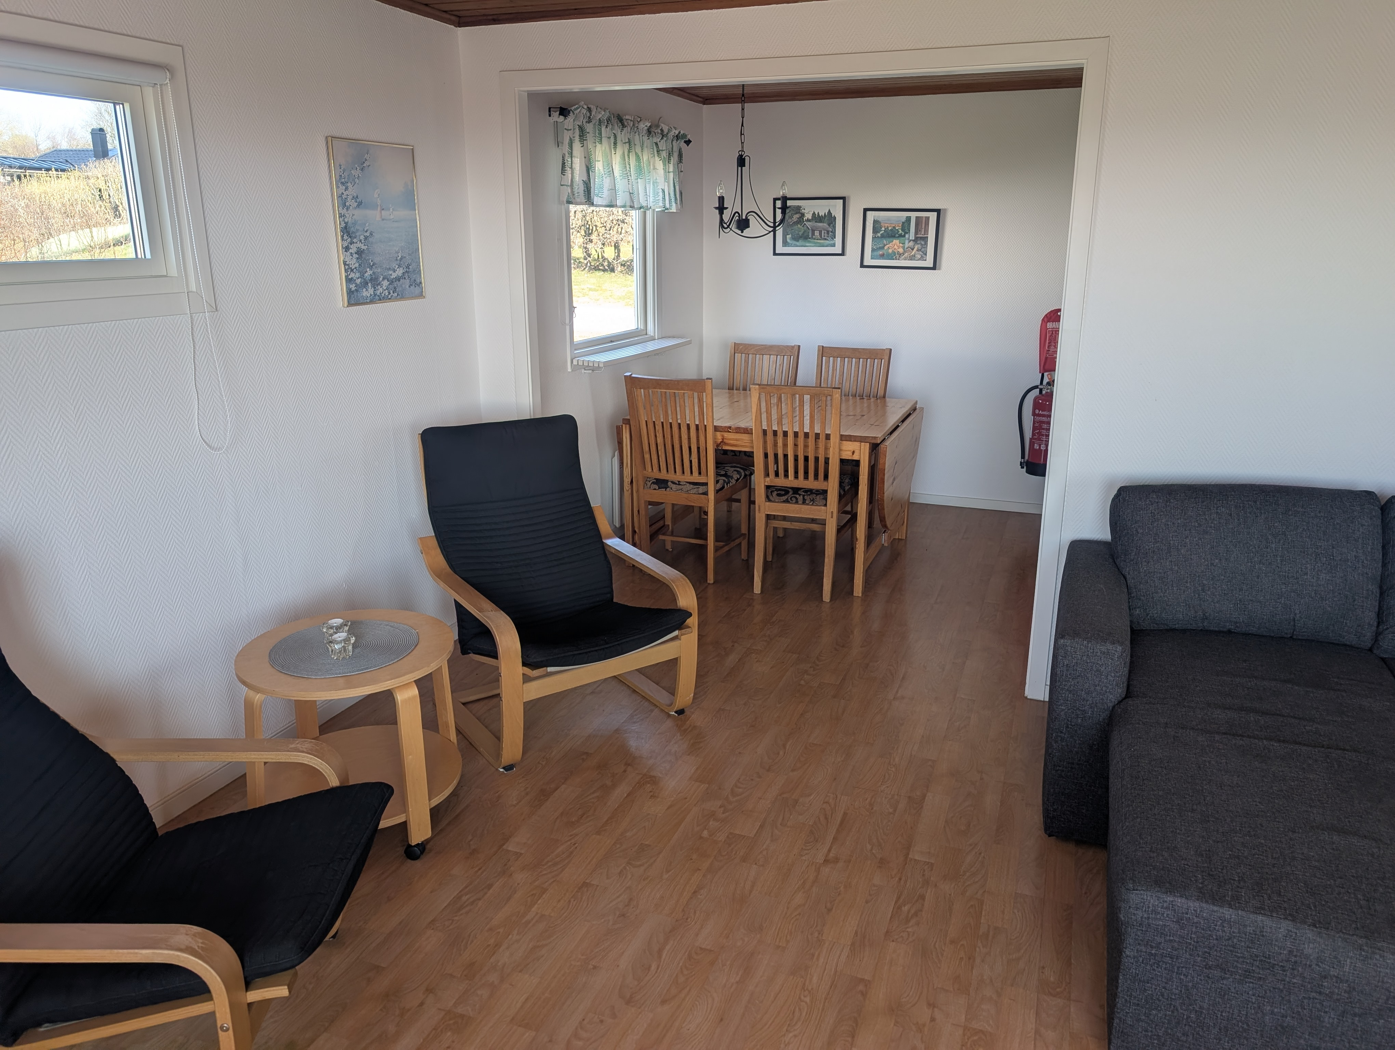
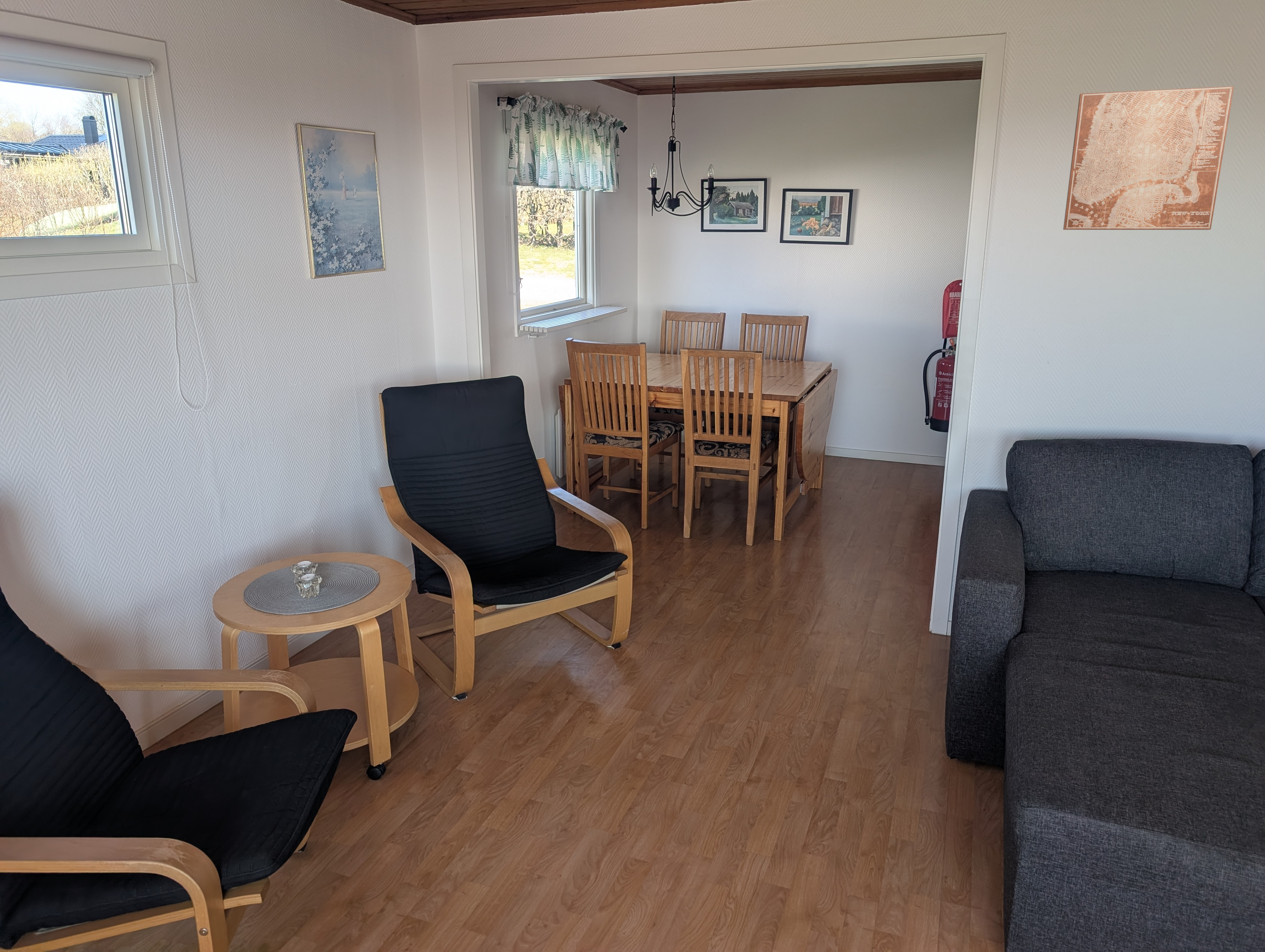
+ wall art (1144, 161)
